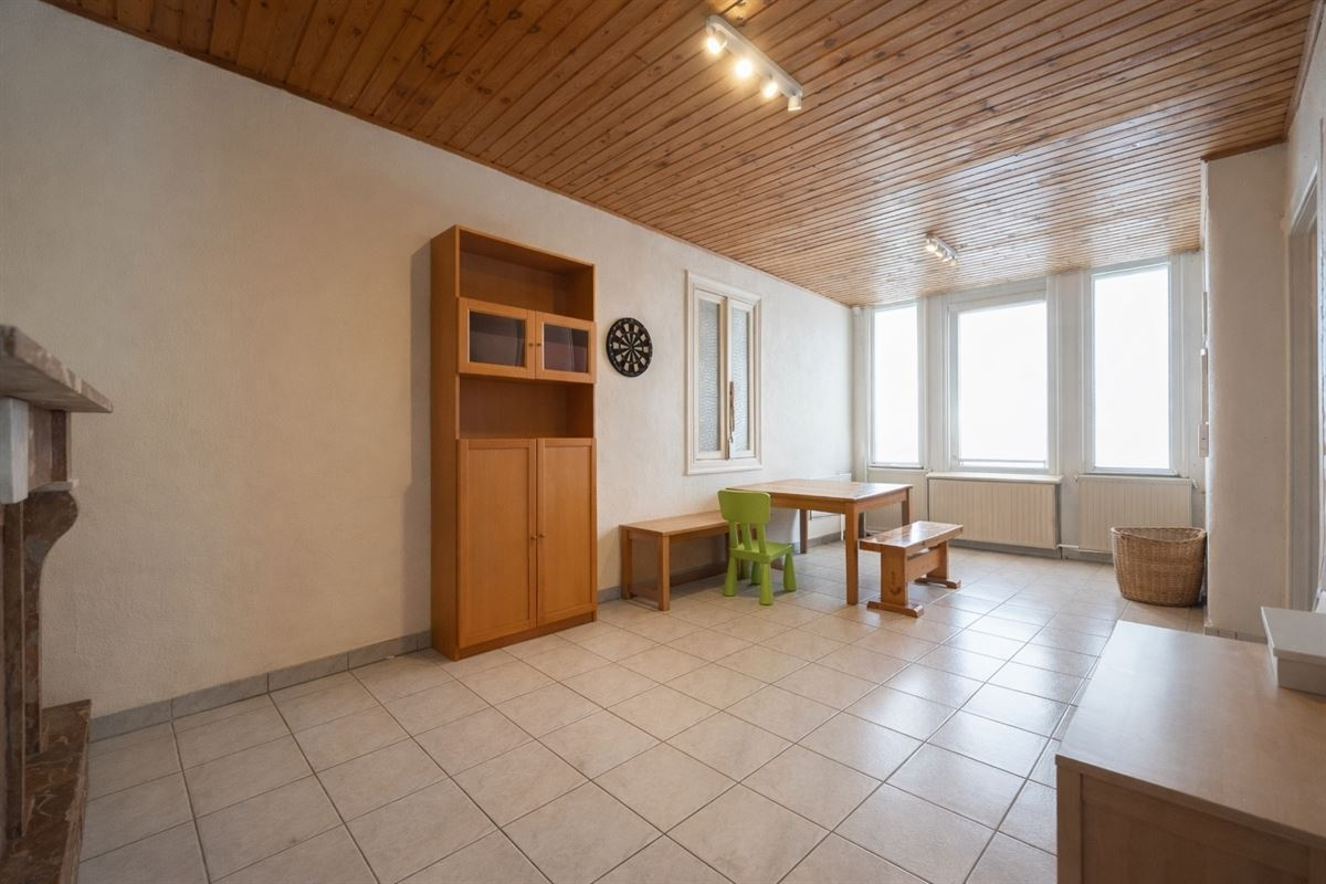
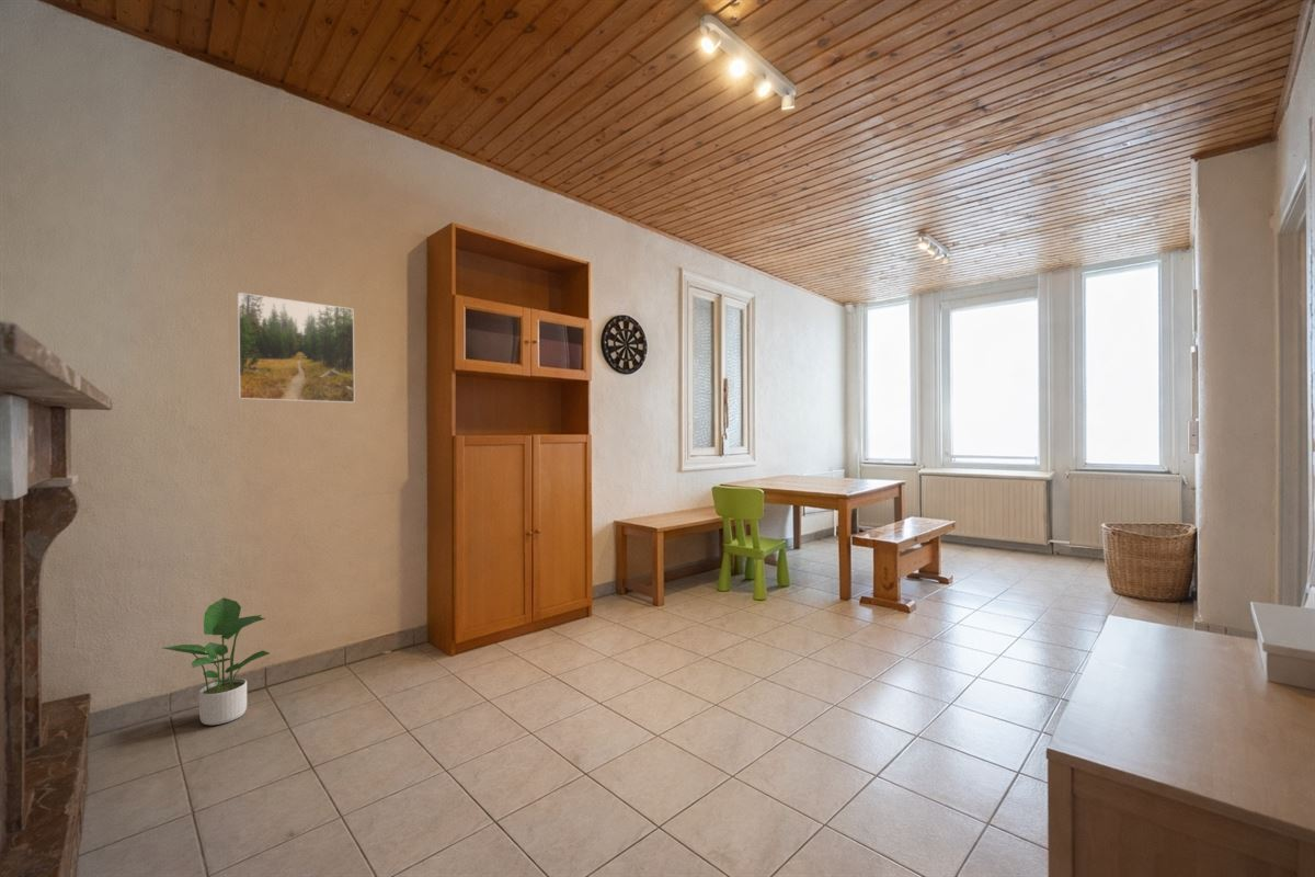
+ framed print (299, 351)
+ potted plant (218, 663)
